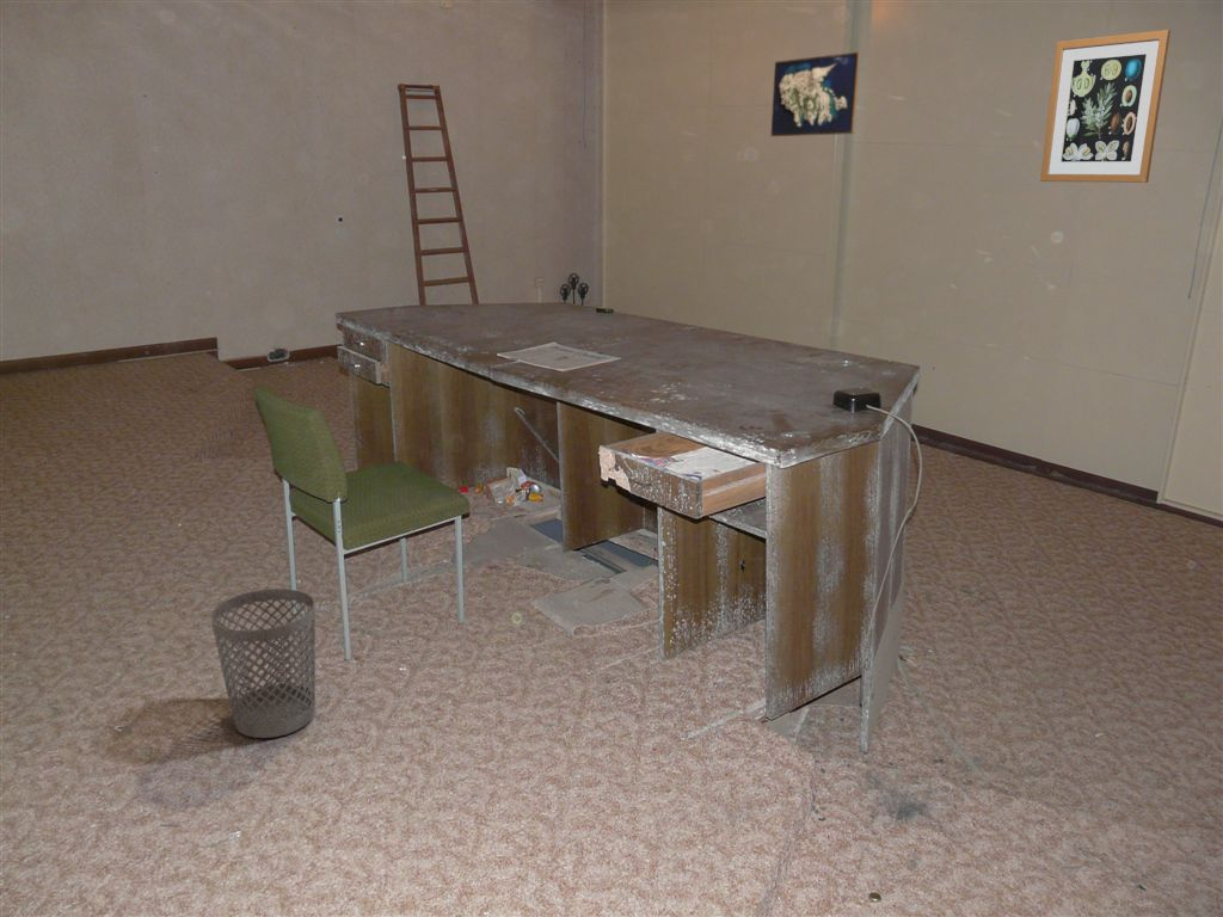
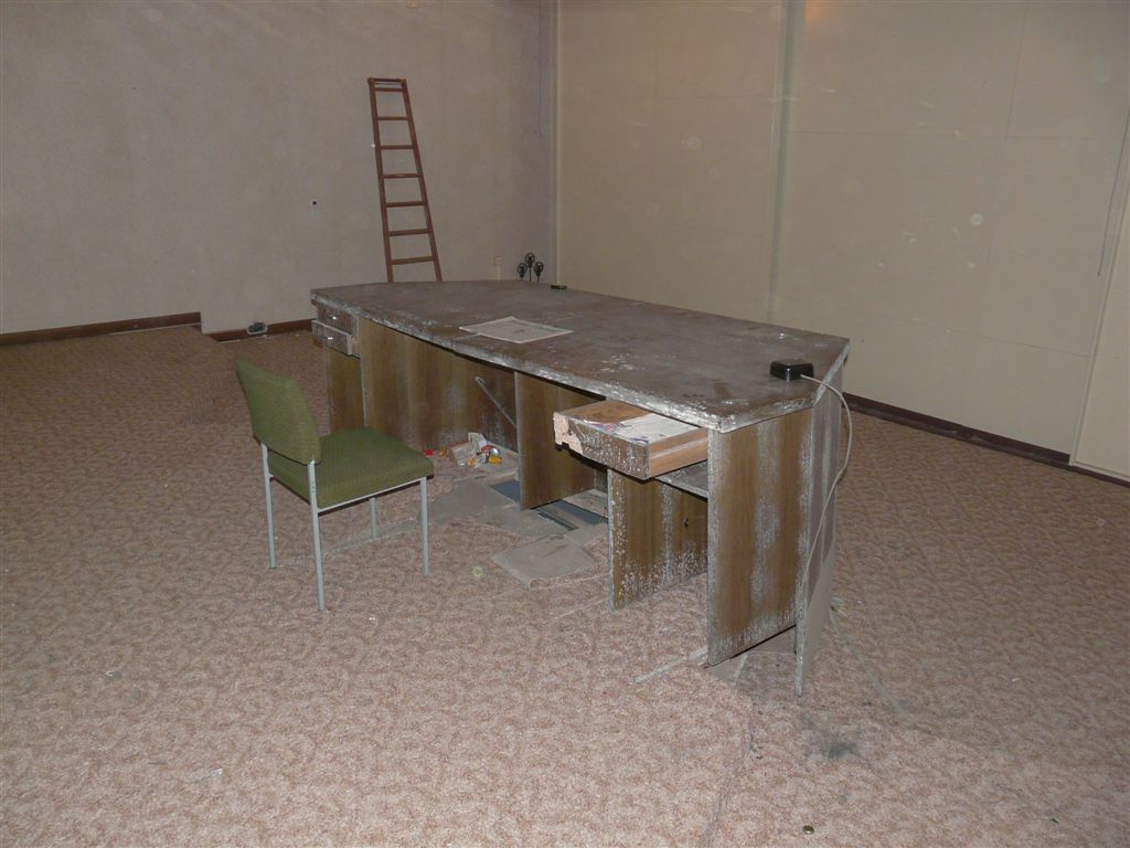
- wall art (1101, 110)
- wastebasket (269, 663)
- map (810, 96)
